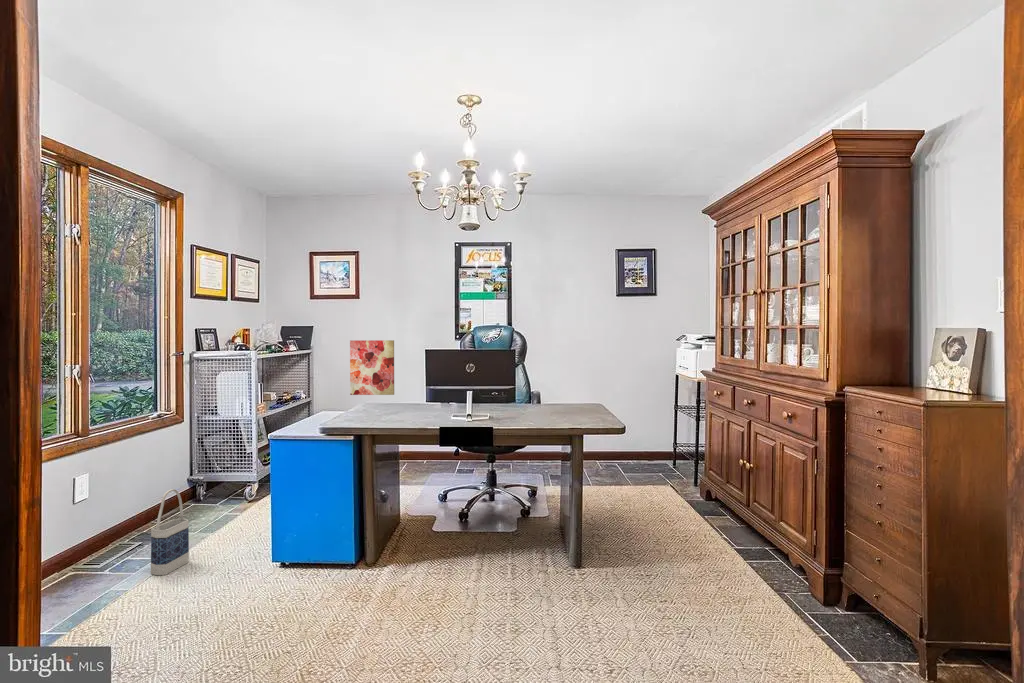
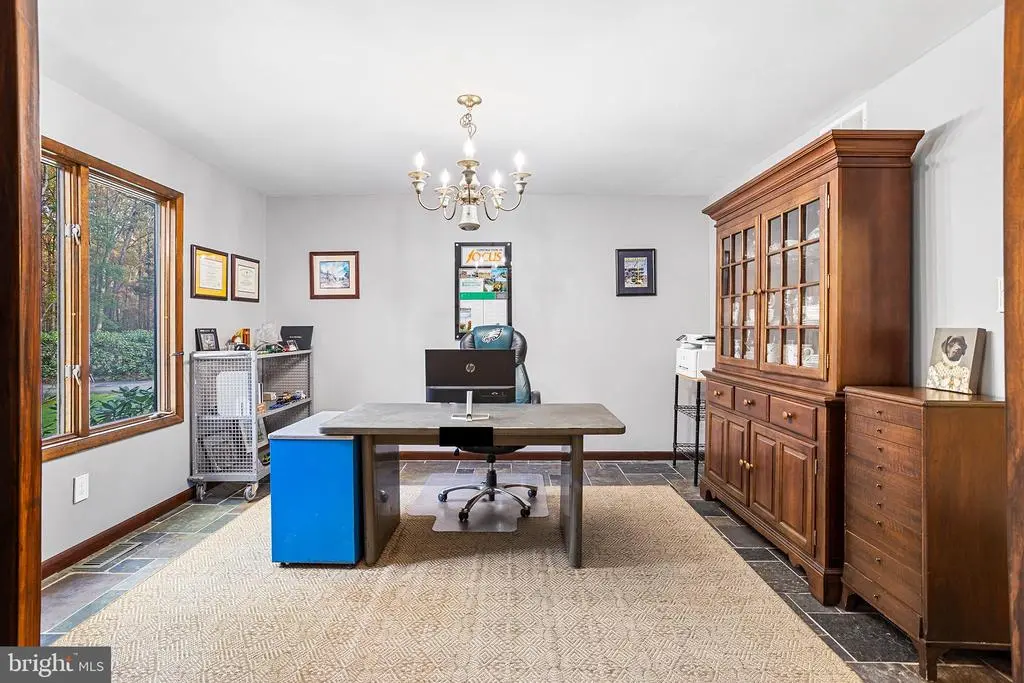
- bag (170, 528)
- wall art (372, 367)
